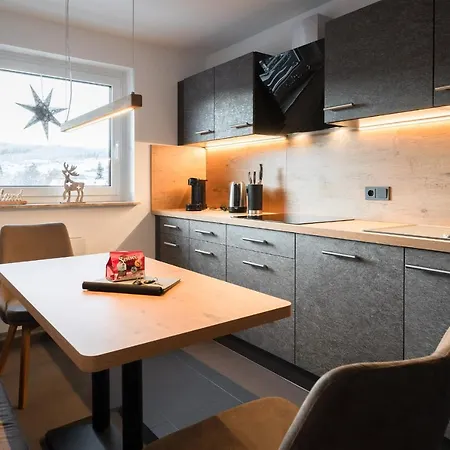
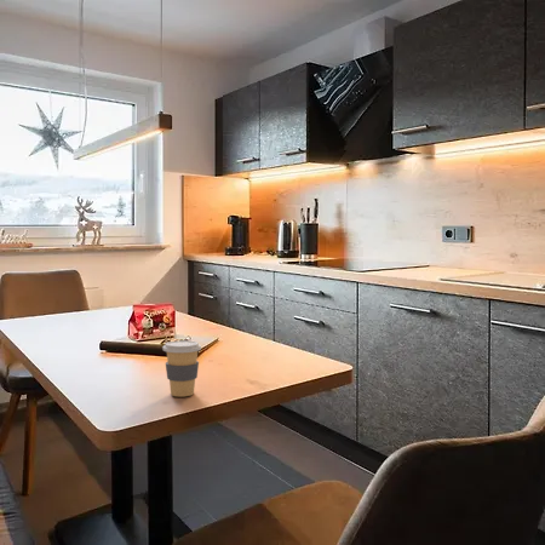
+ coffee cup (182, 368)
